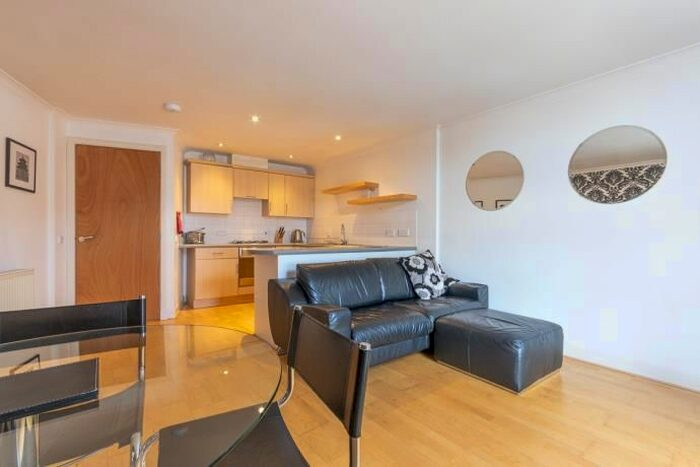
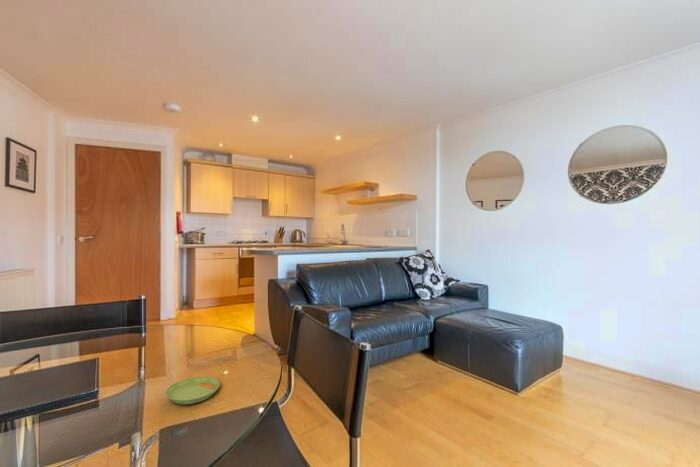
+ saucer (193, 390)
